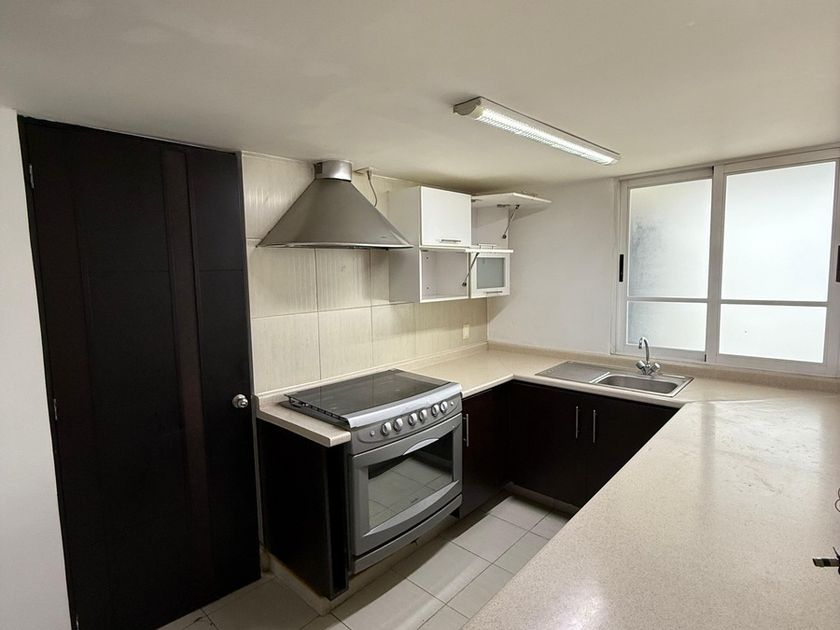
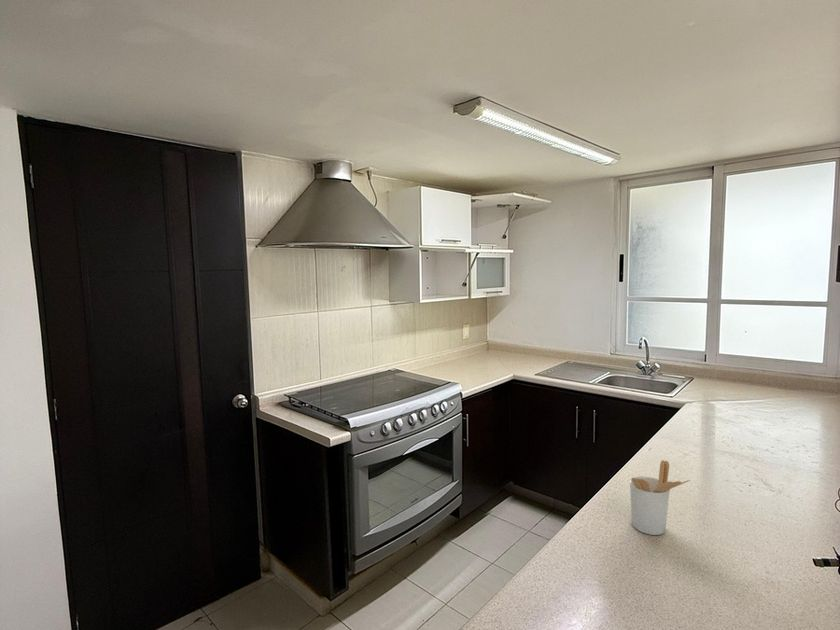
+ utensil holder (657, 499)
